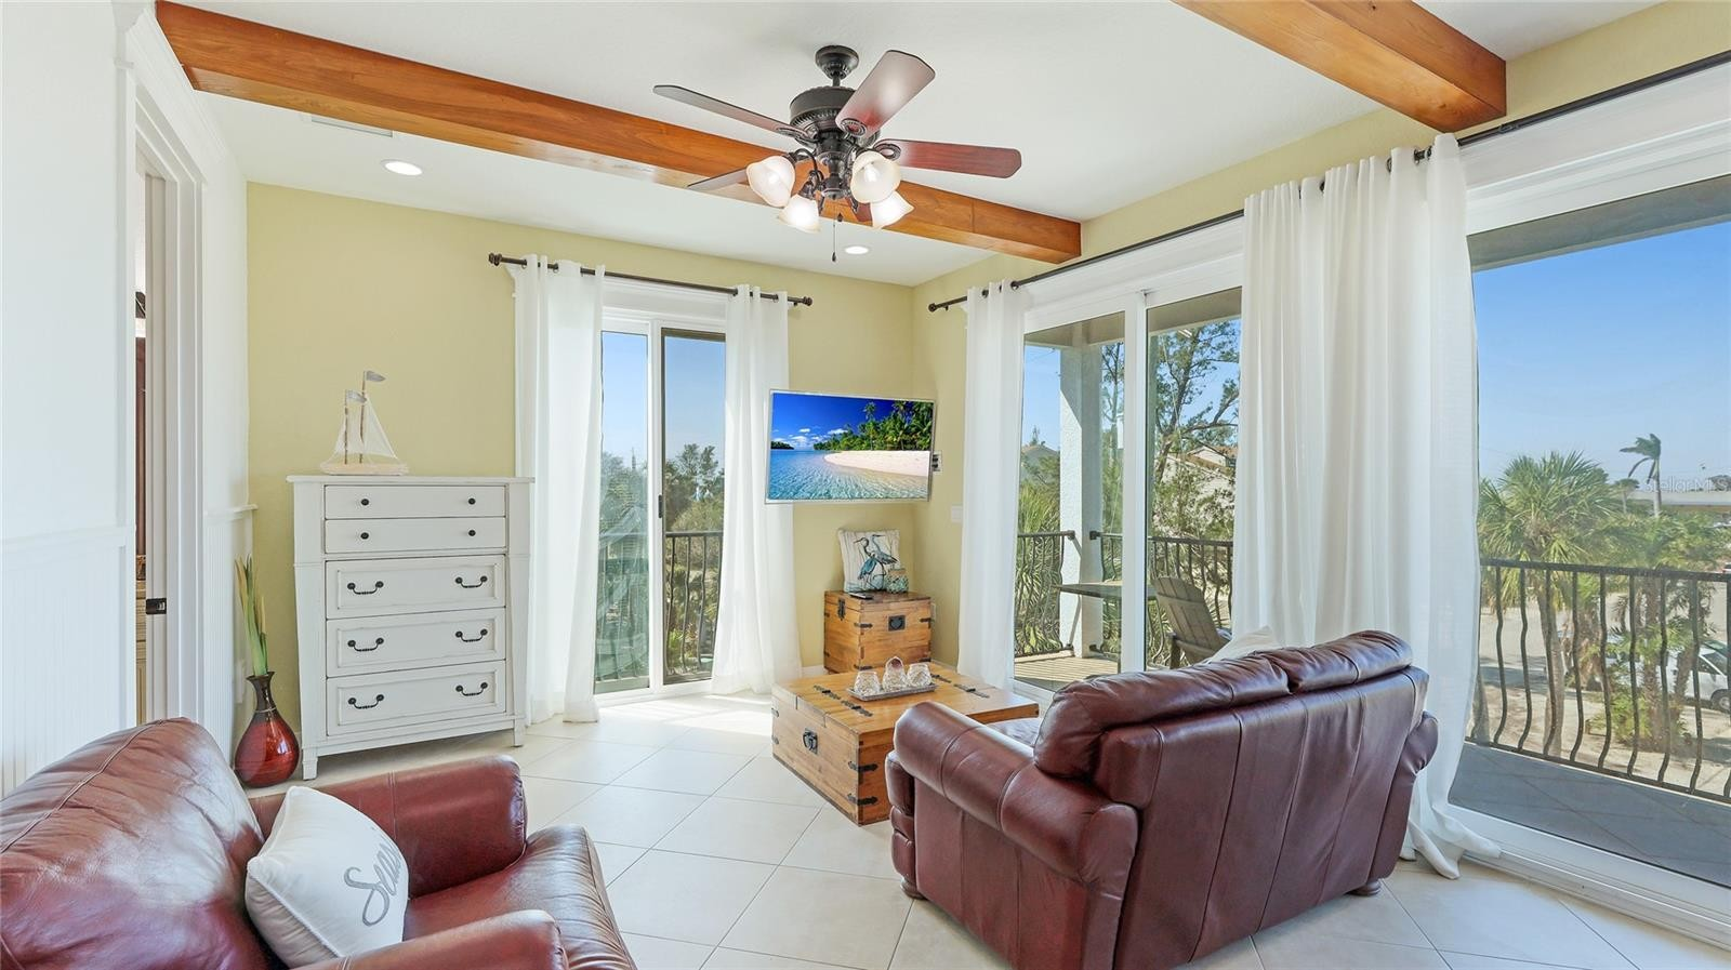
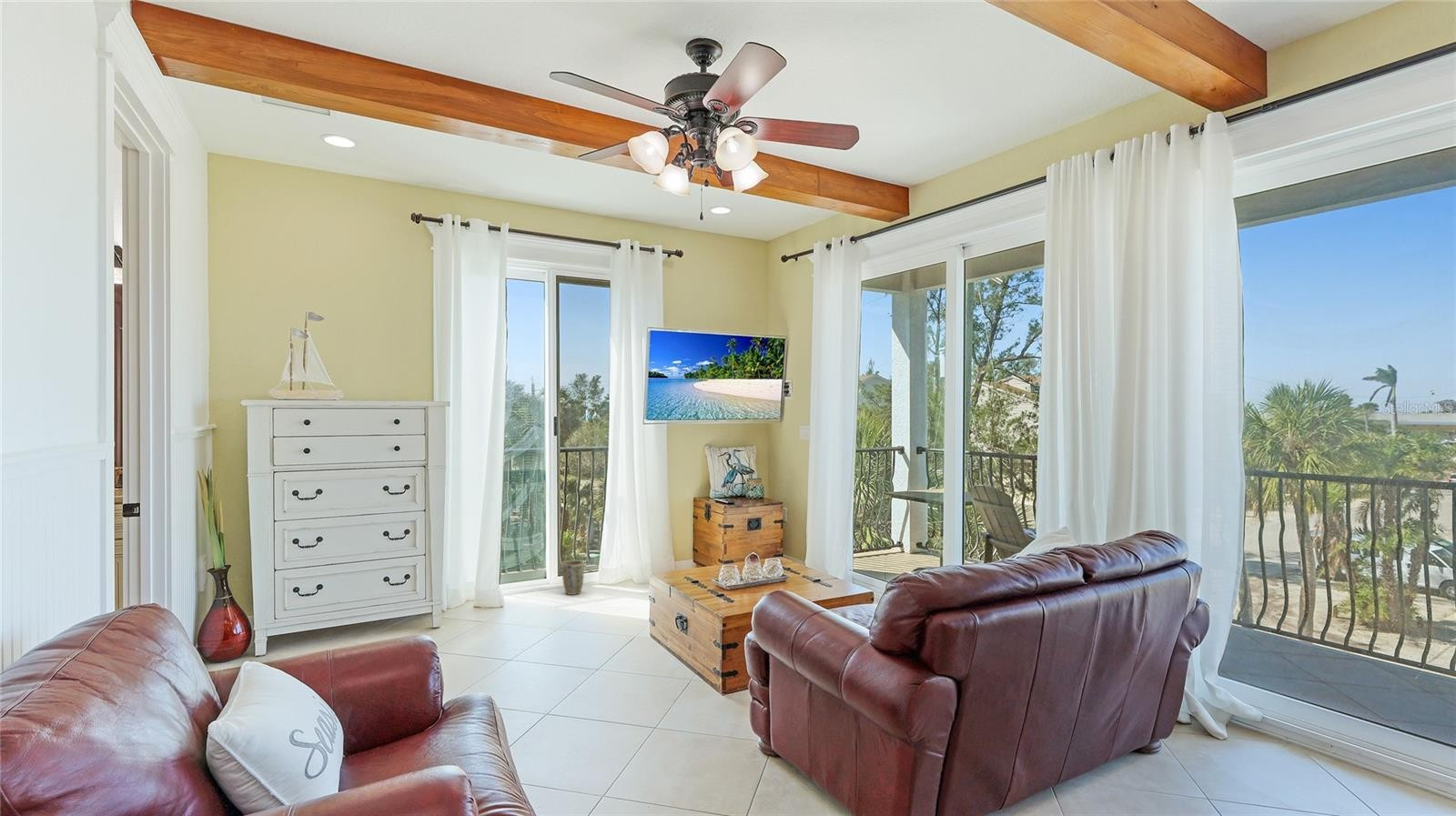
+ plant pot (572, 578)
